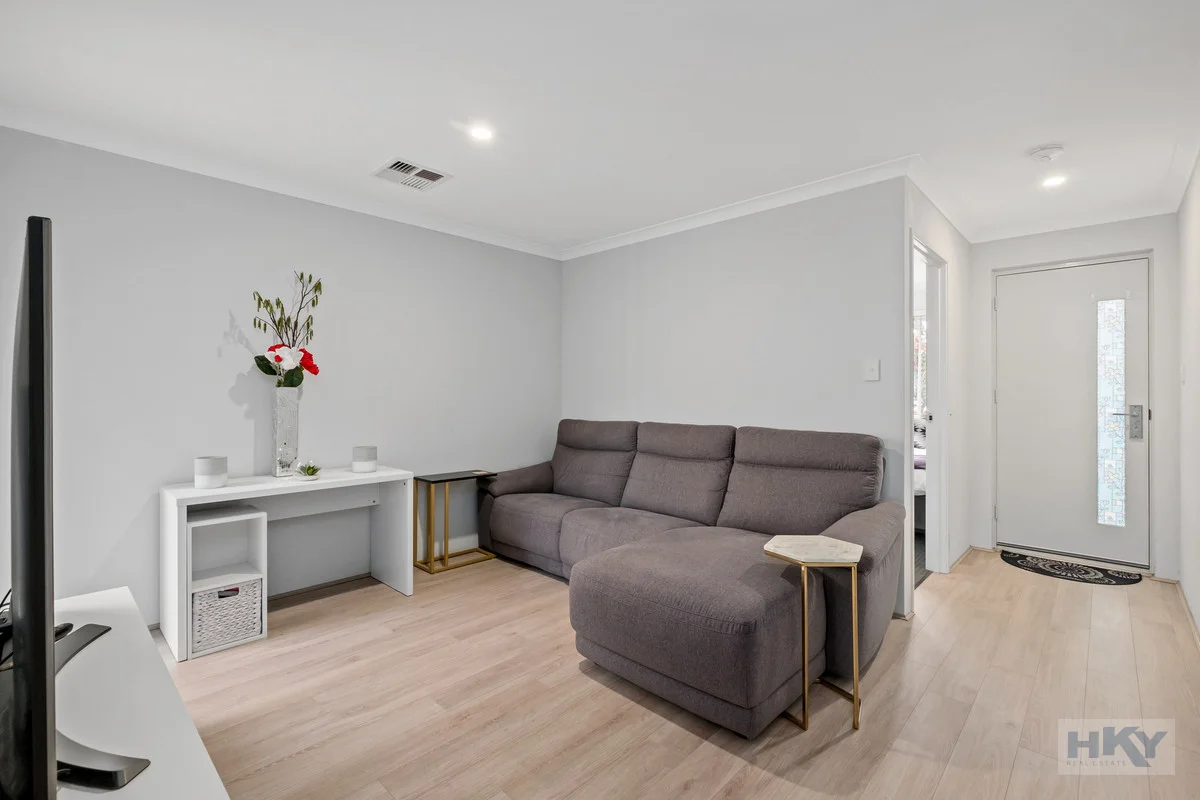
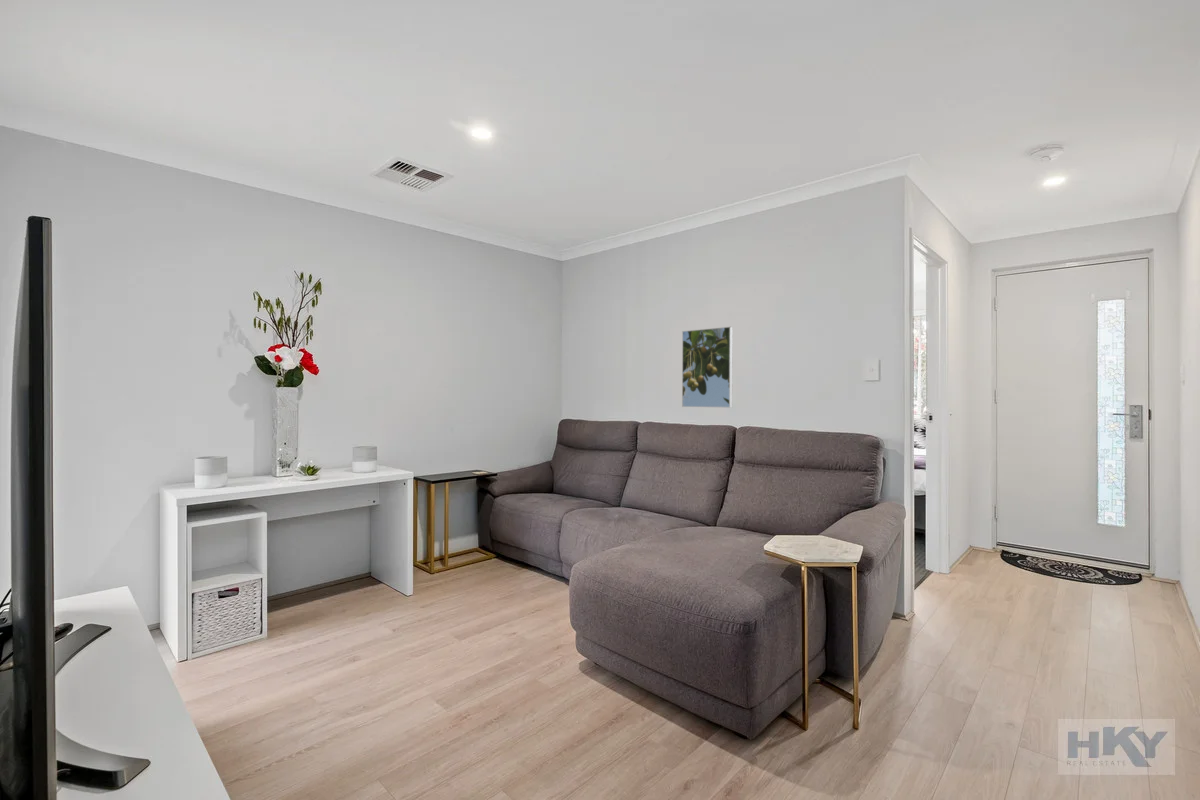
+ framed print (706, 368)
